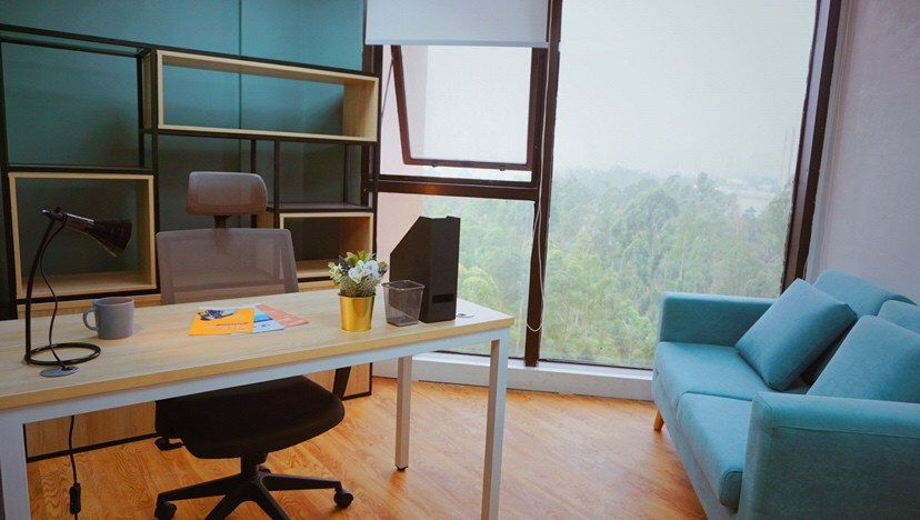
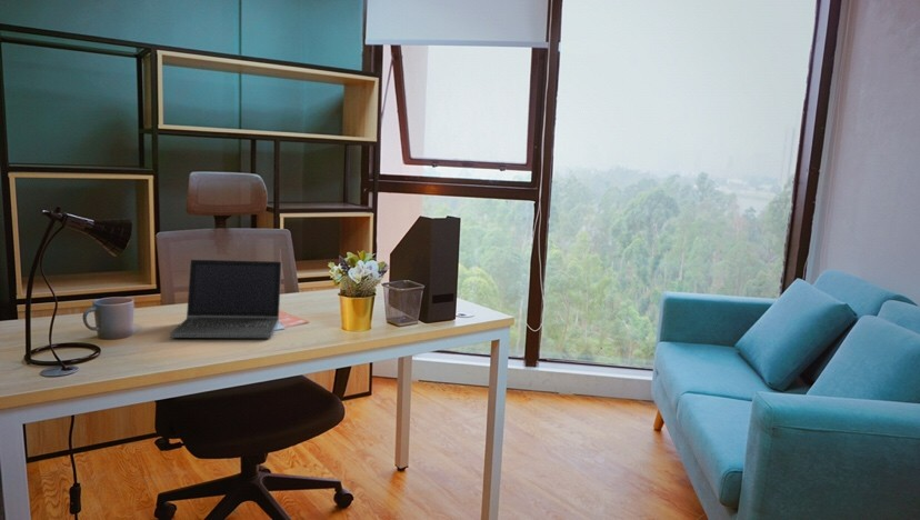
+ laptop computer (229, 297)
